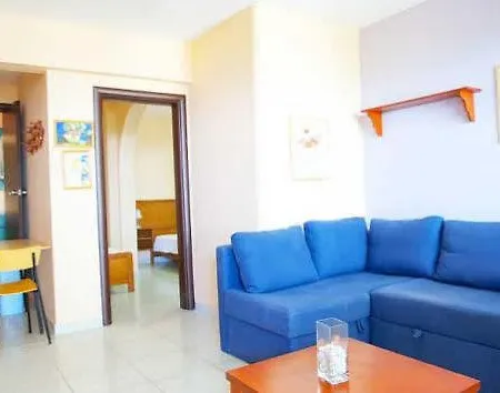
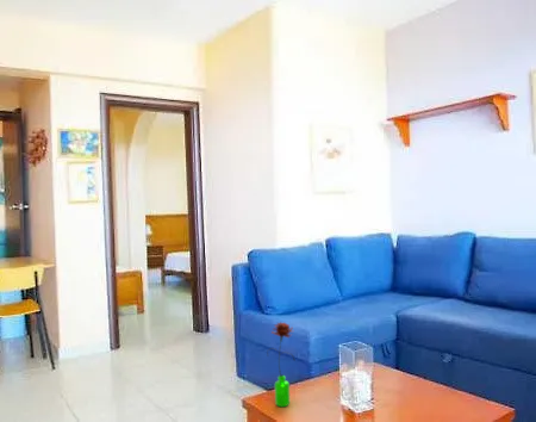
+ flower (279, 364)
